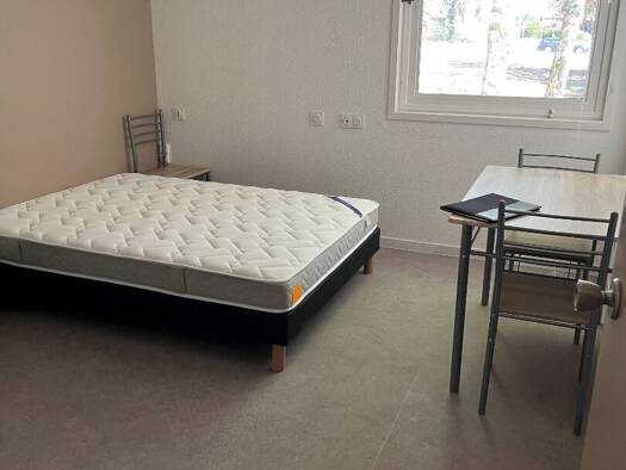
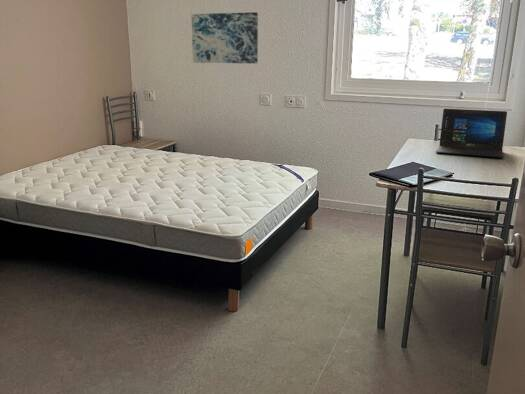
+ wall art (224, 38)
+ laptop (471, 132)
